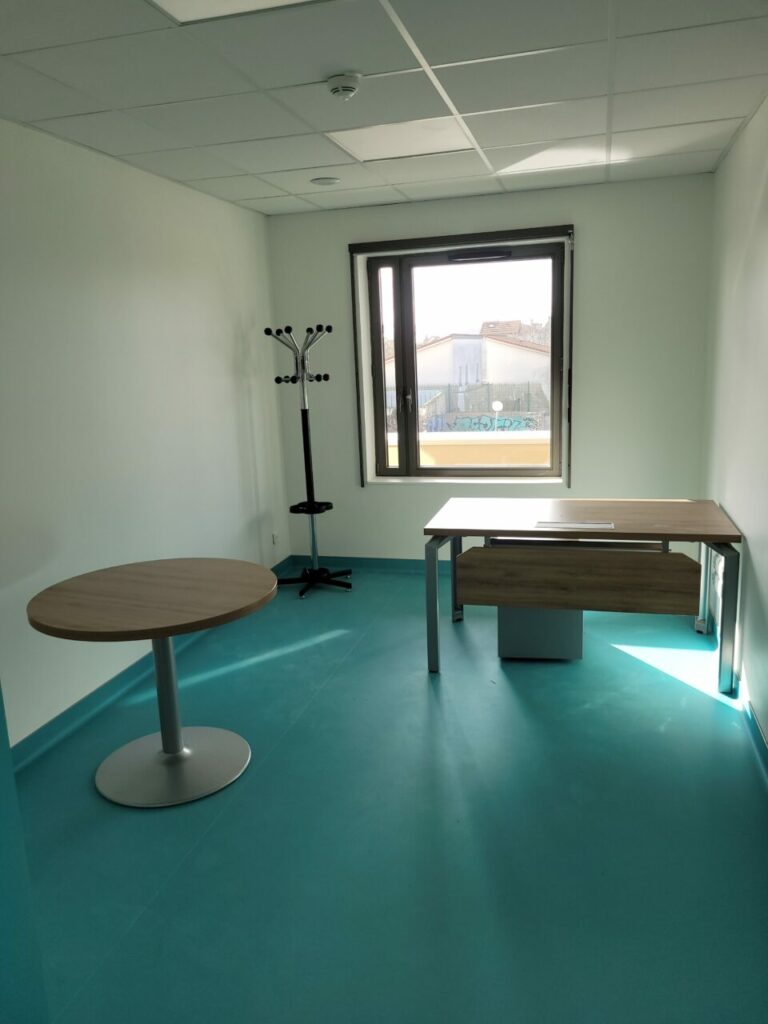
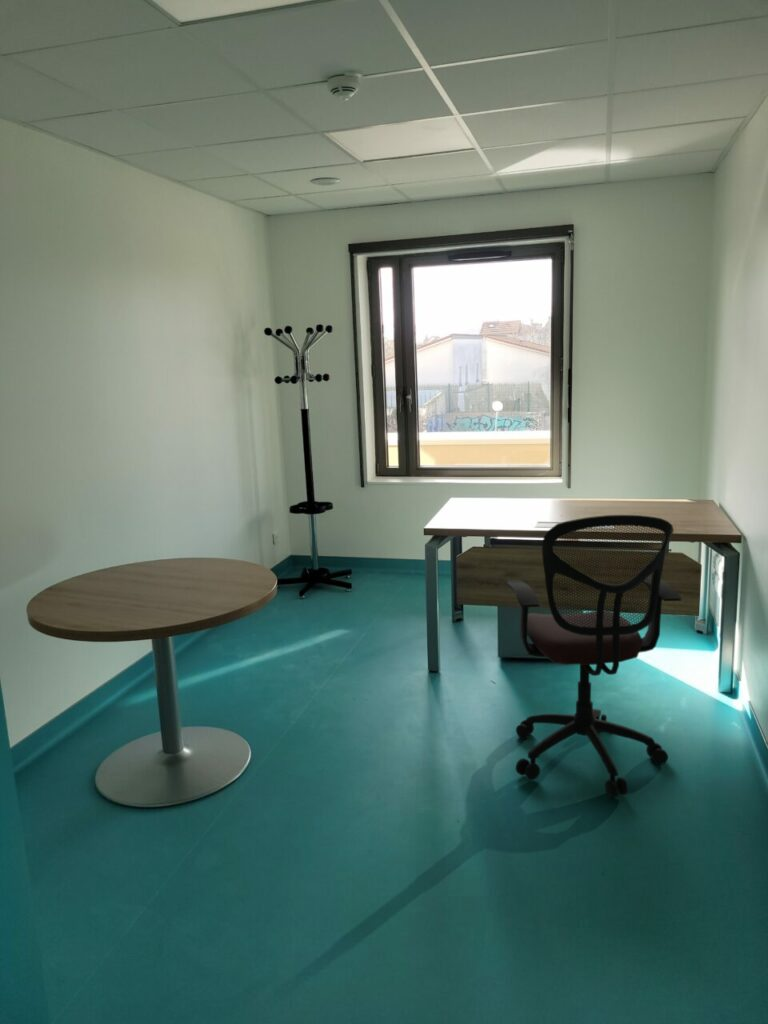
+ office chair (589, 636)
